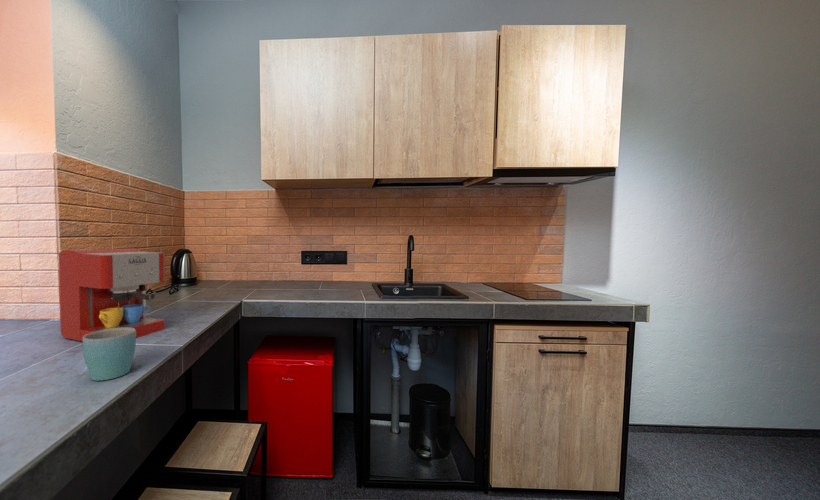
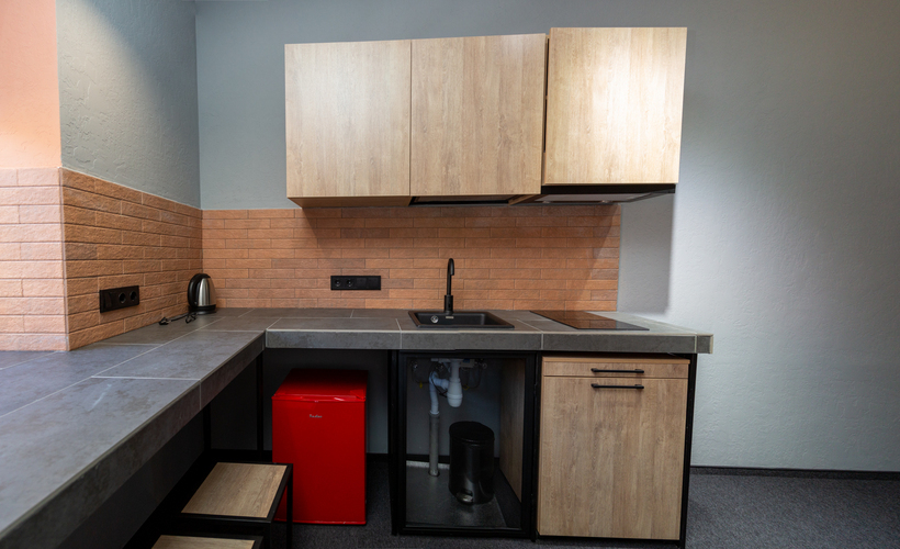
- mug (112, 351)
- coffee maker (114, 291)
